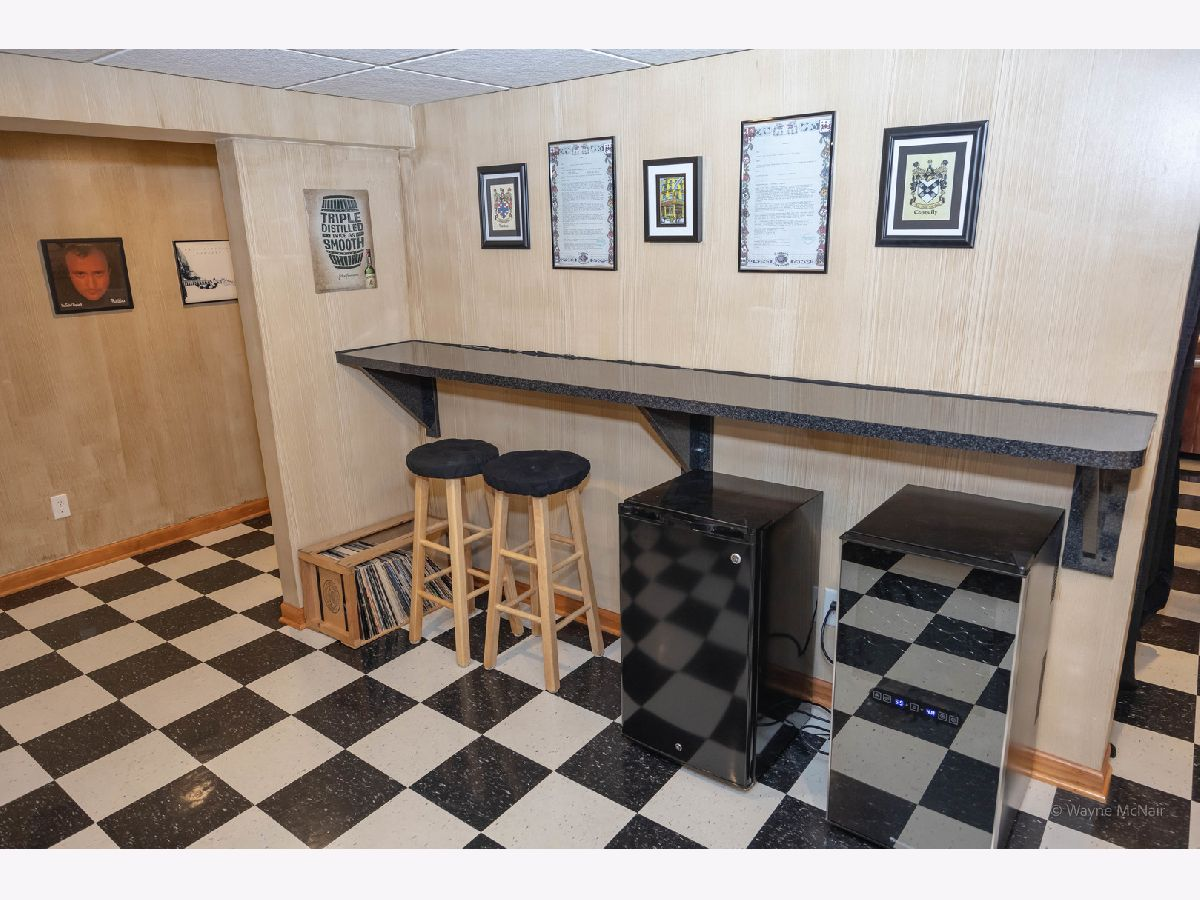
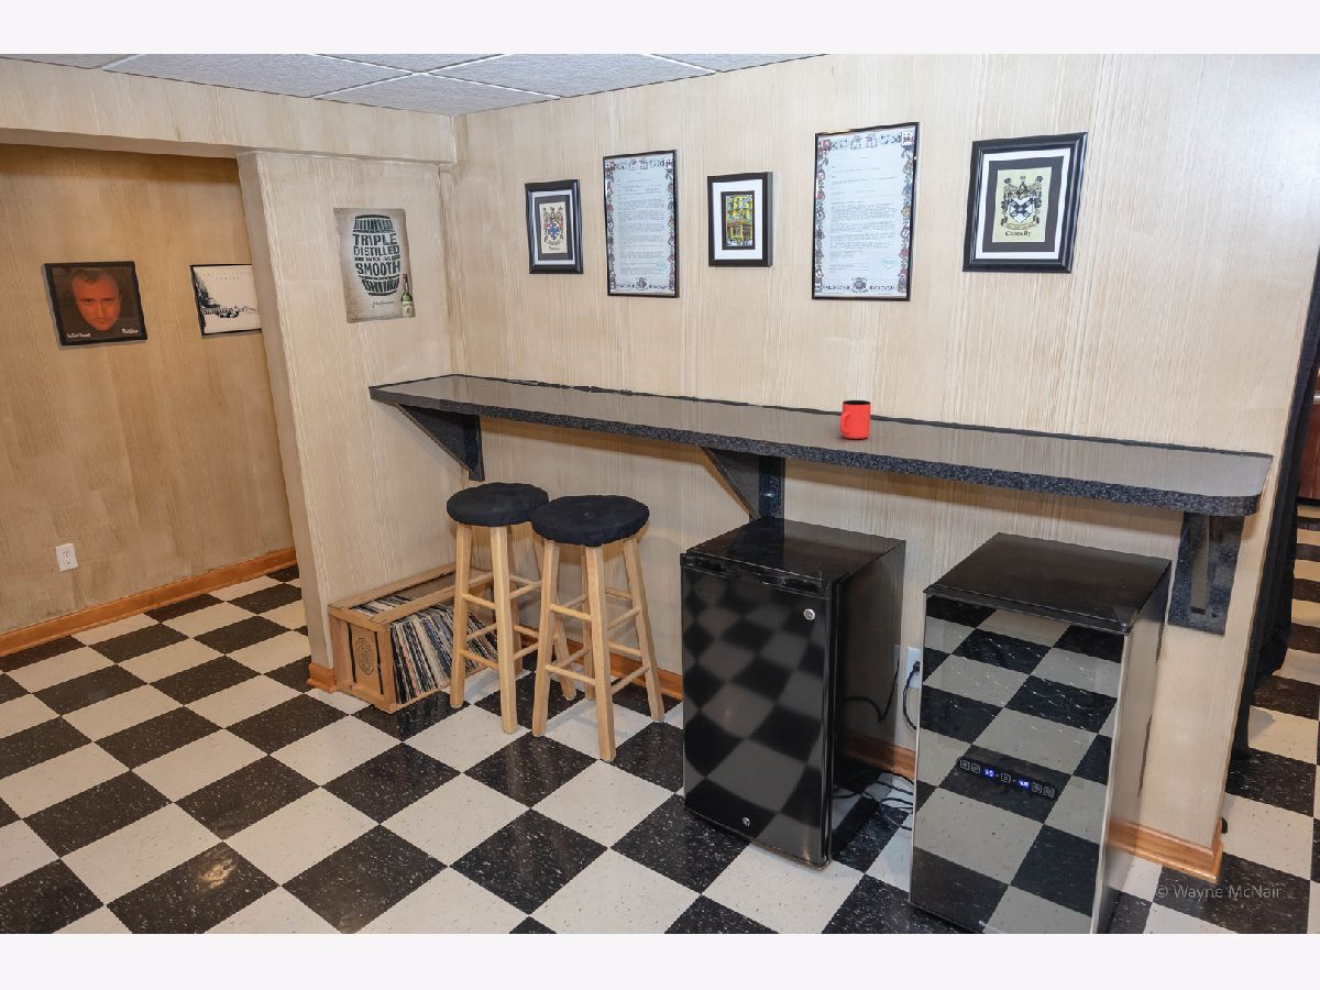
+ cup (853, 420)
